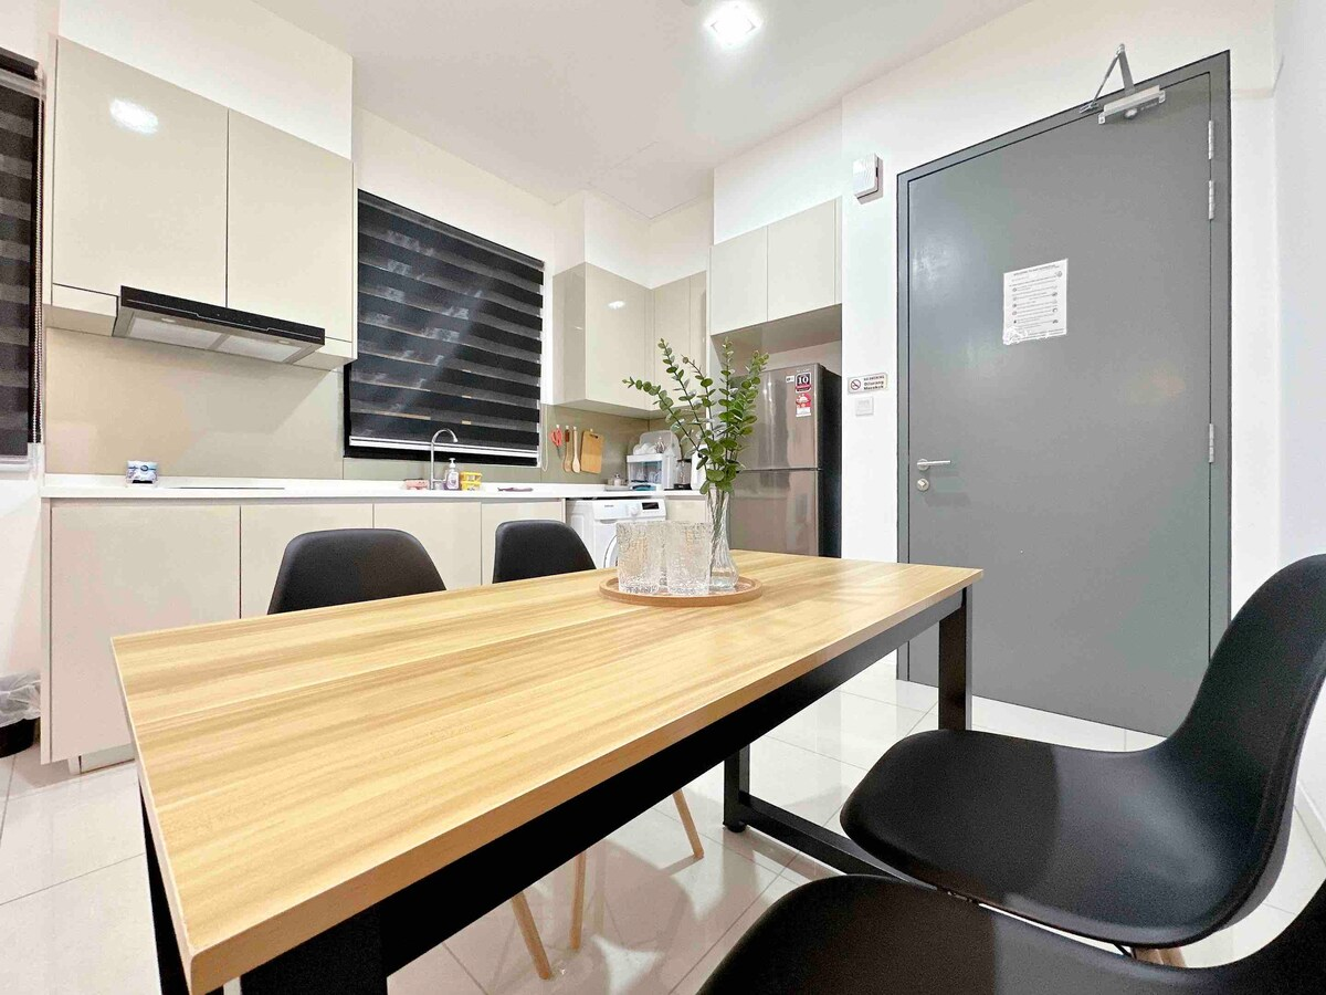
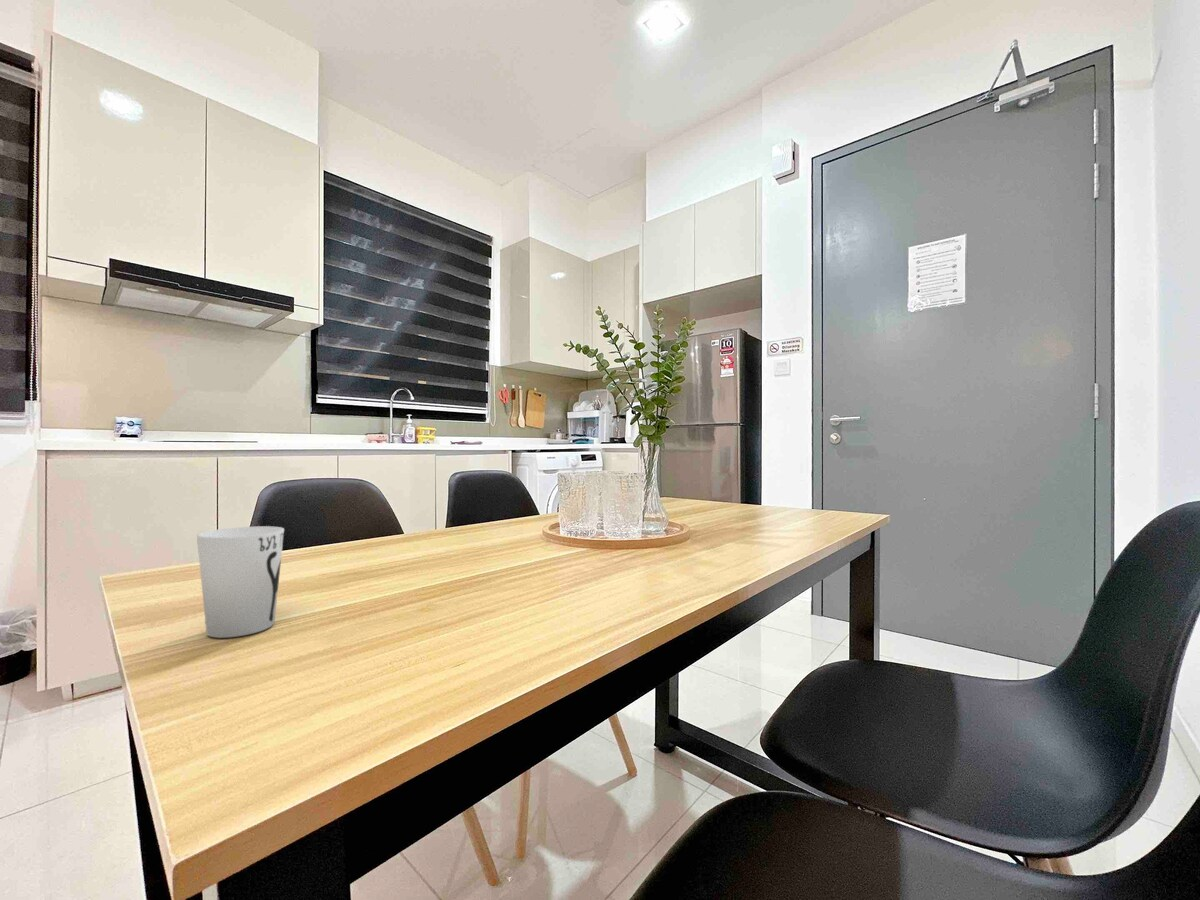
+ cup (241, 579)
